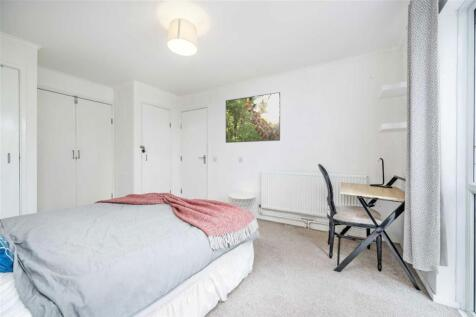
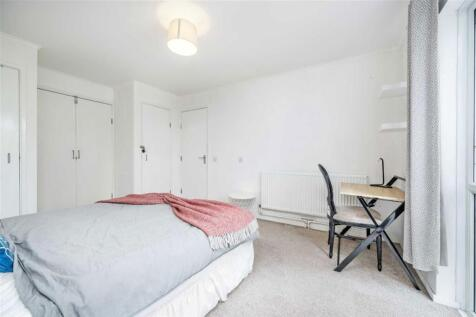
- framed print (251, 119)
